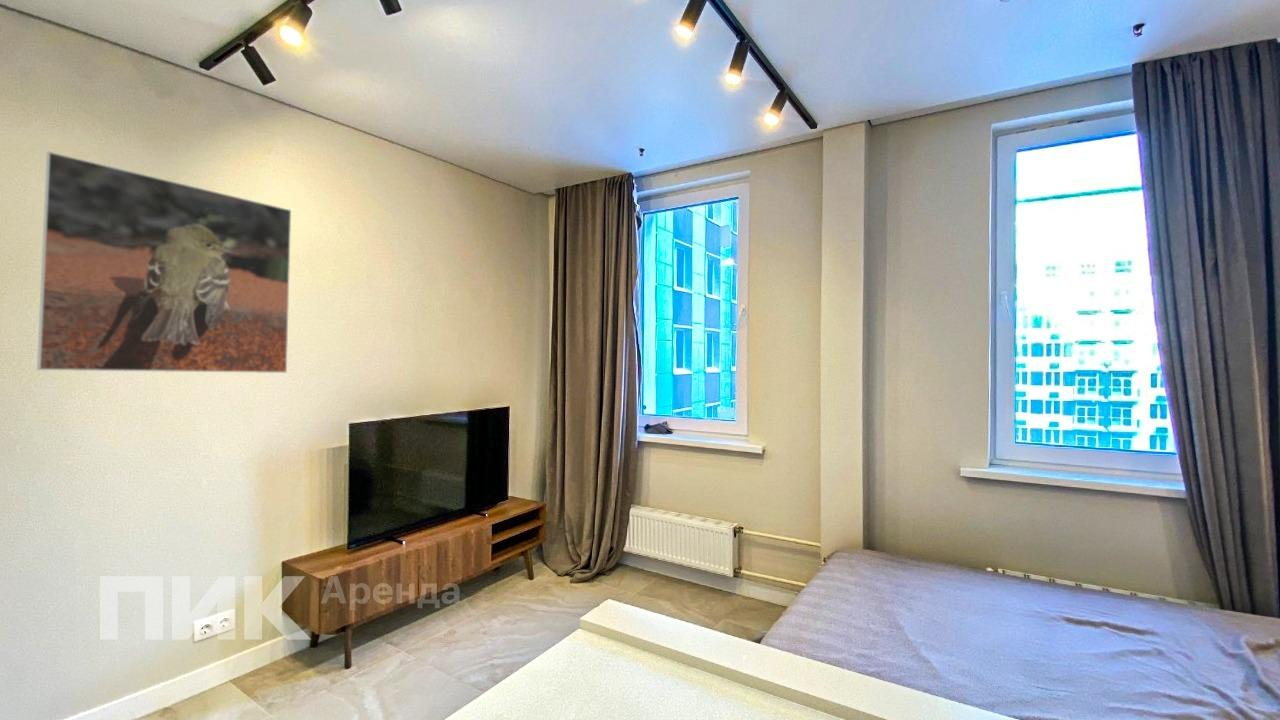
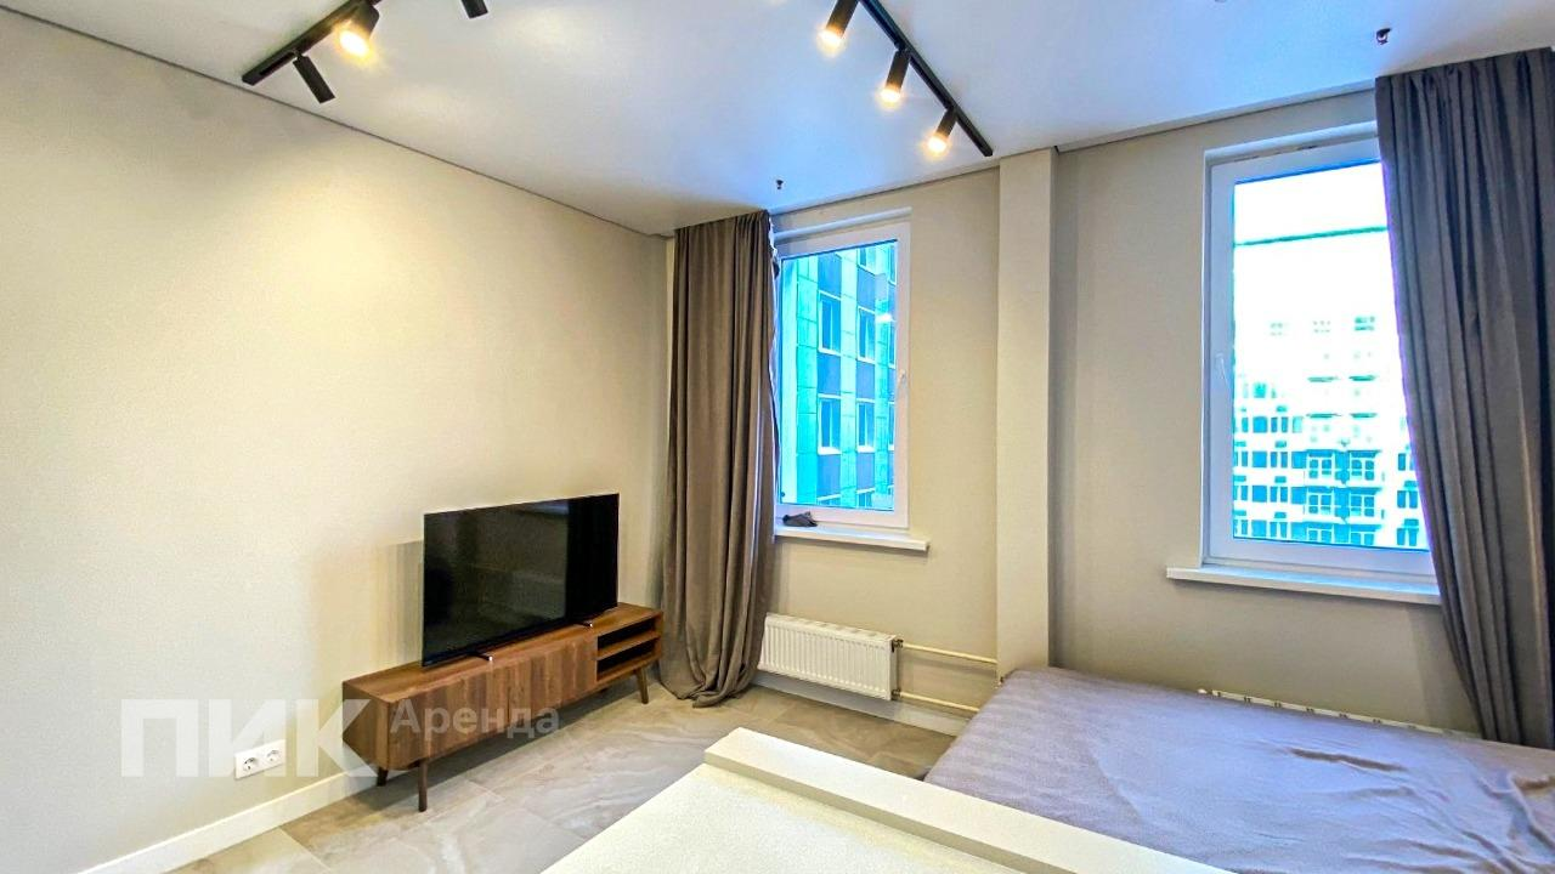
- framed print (183, 278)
